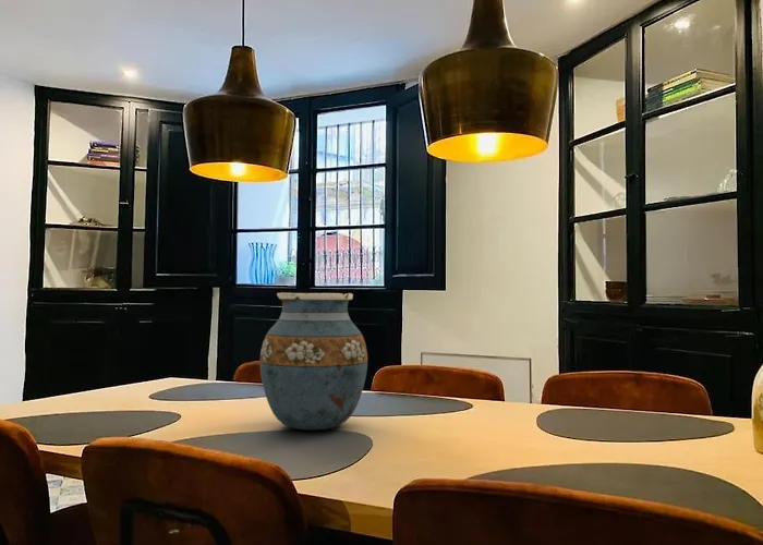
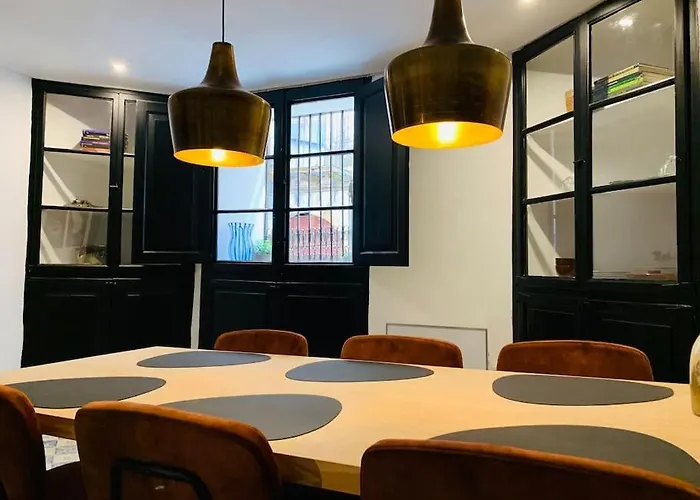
- vase (314, 359)
